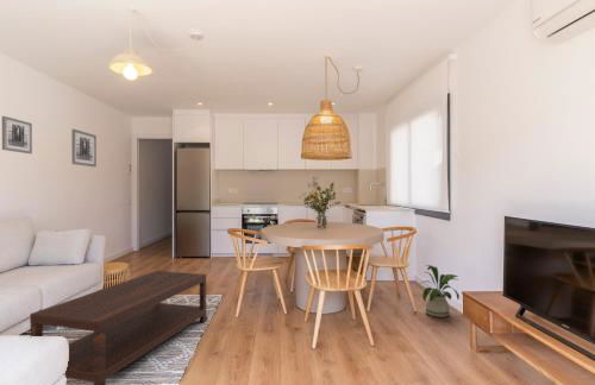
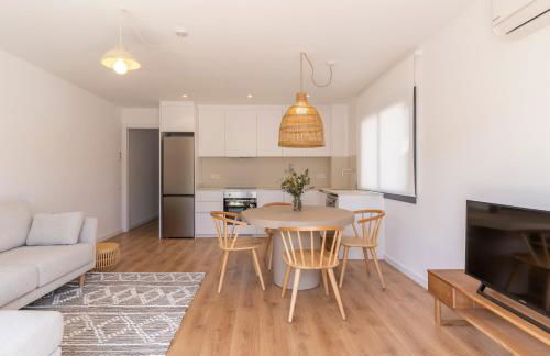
- wall art (84, 149)
- house plant (443, 288)
- coffee table (134, 317)
- wall art (17, 135)
